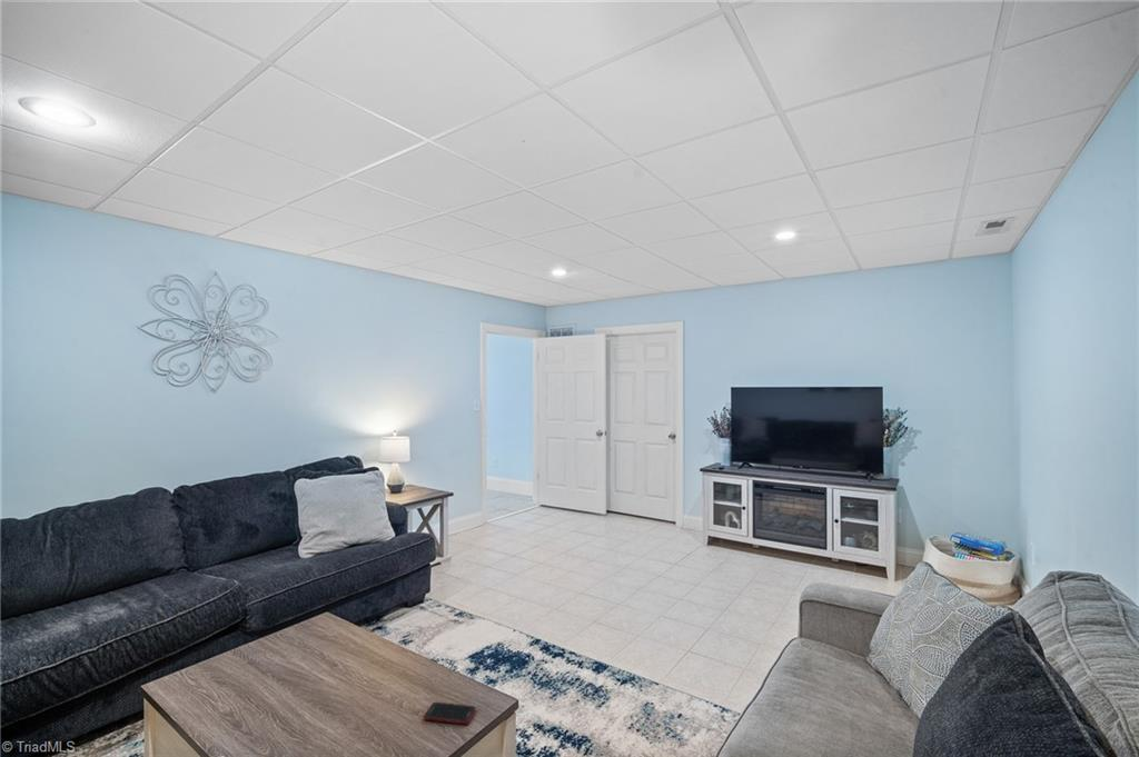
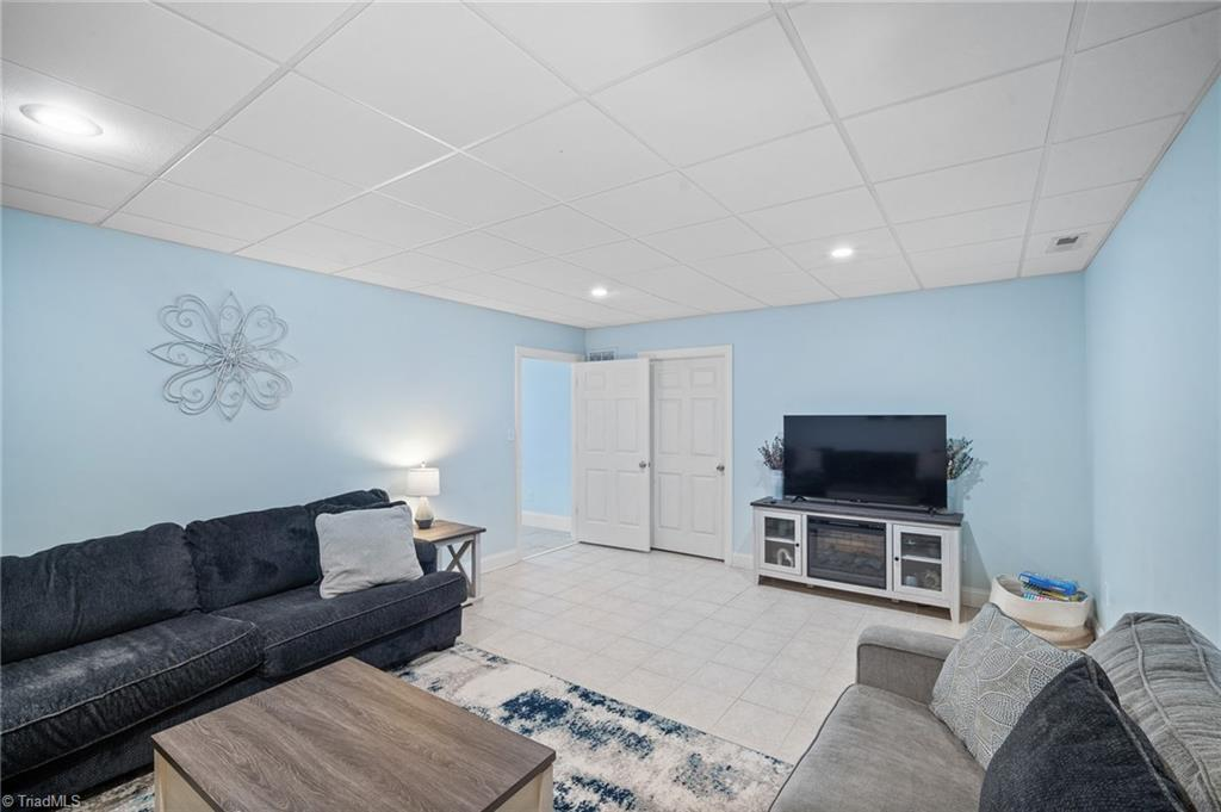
- cell phone (449, 713)
